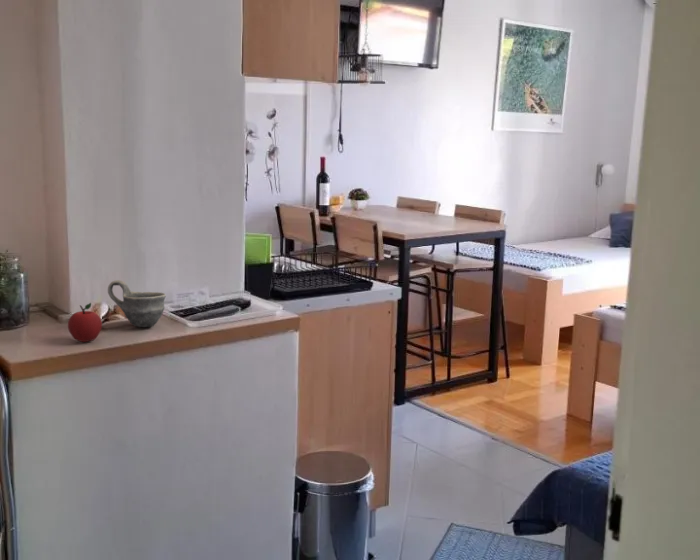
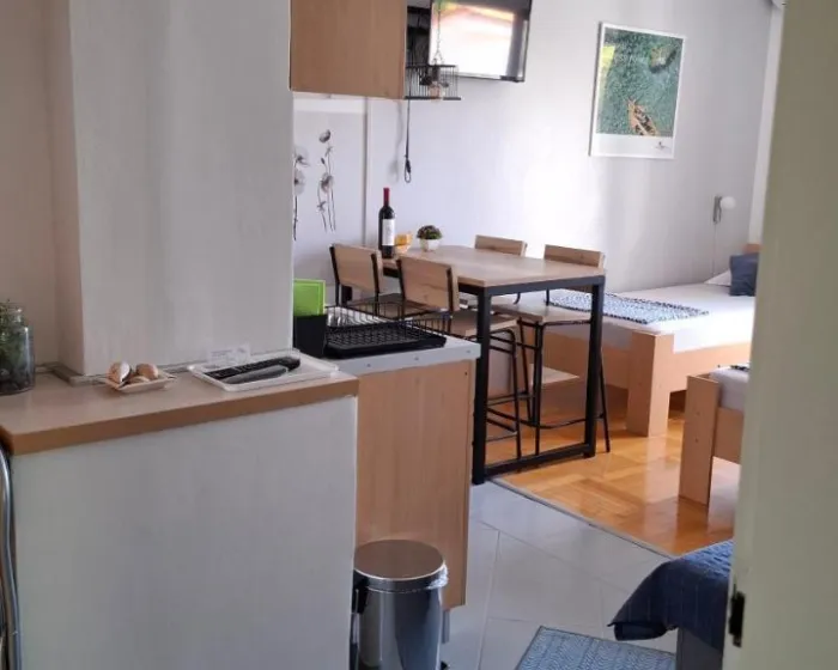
- apple (84, 321)
- cup (140, 303)
